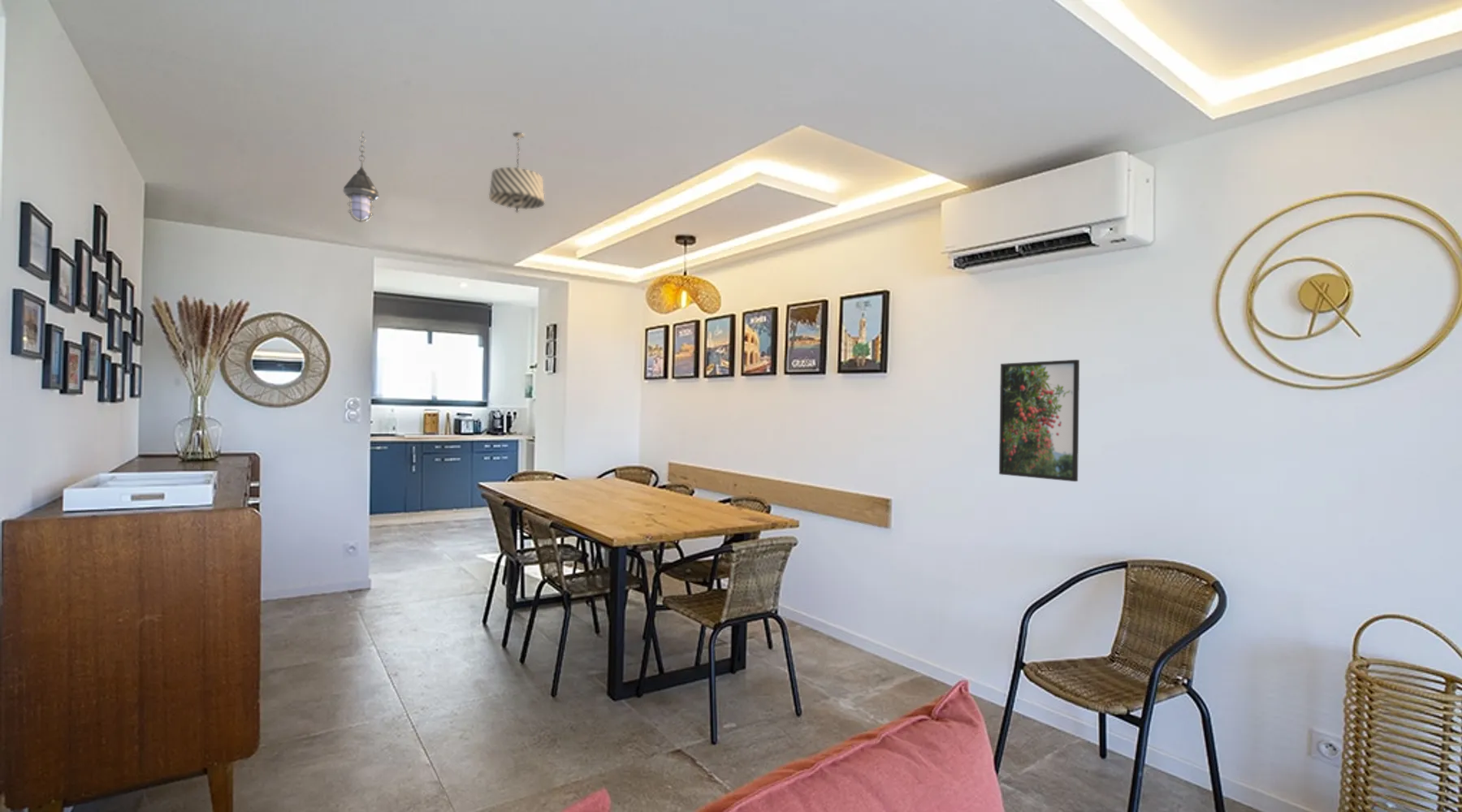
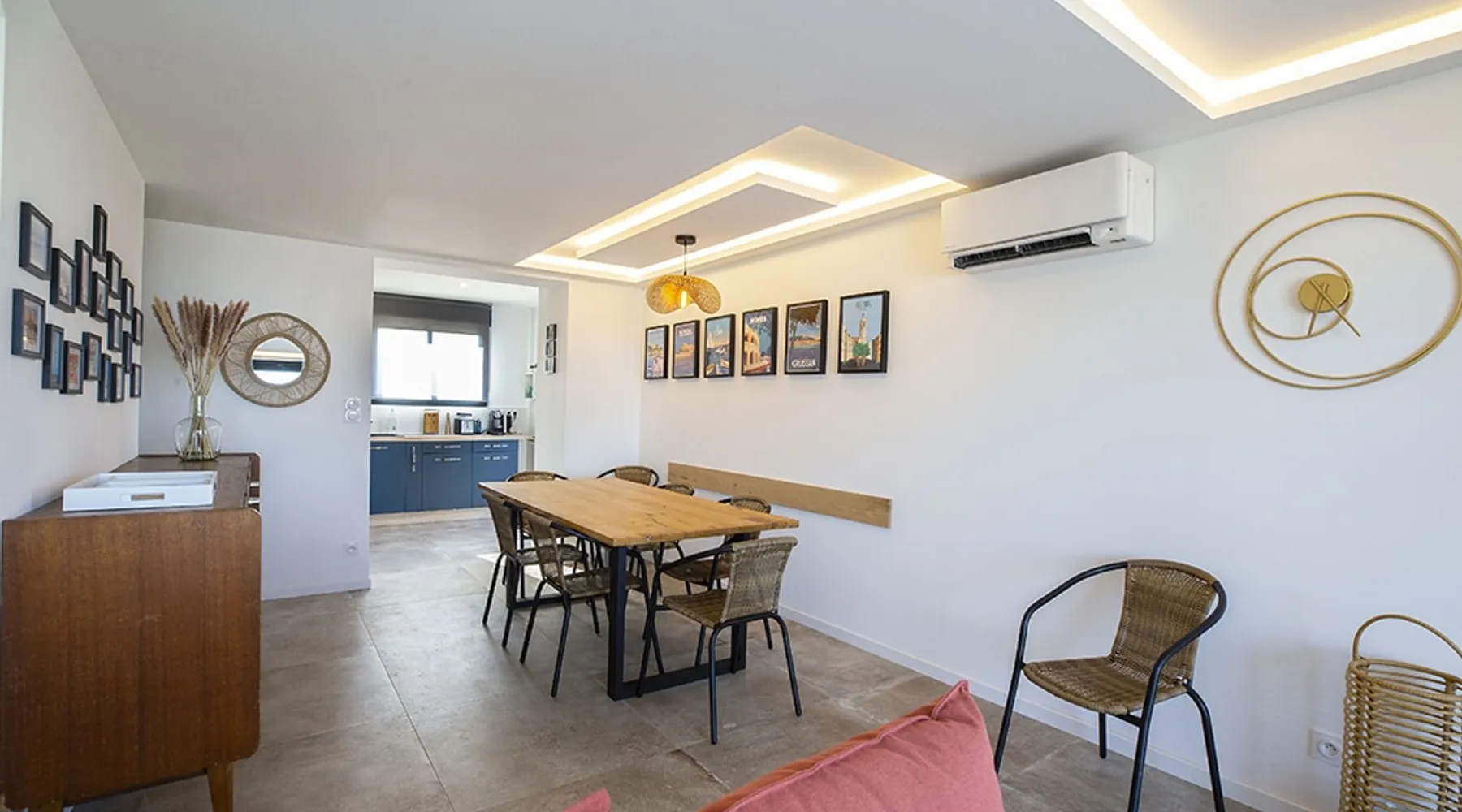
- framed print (1037, 419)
- hanging lantern (361, 176)
- pendant light (517, 173)
